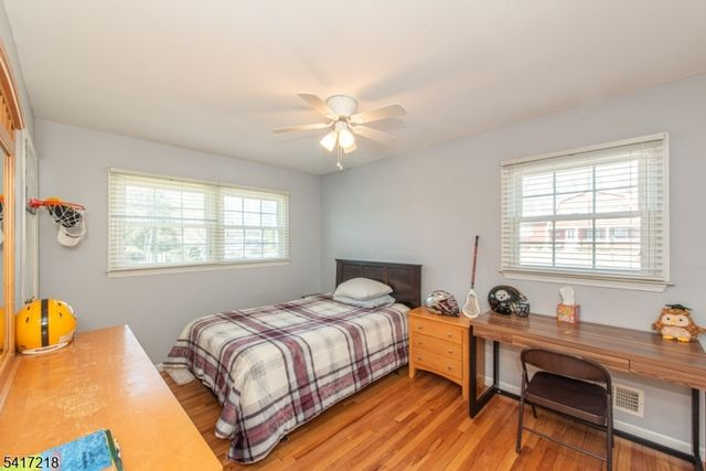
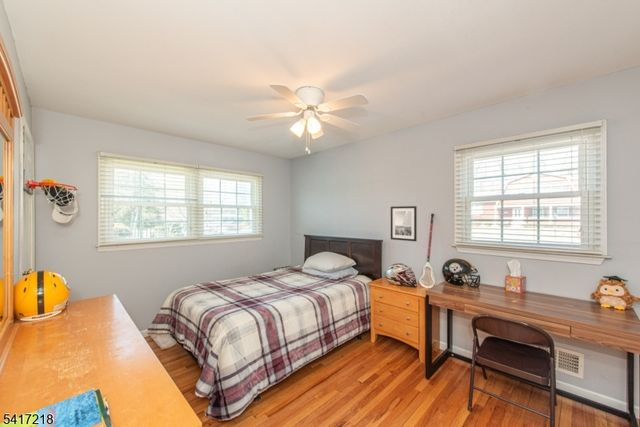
+ wall art (403, 223)
